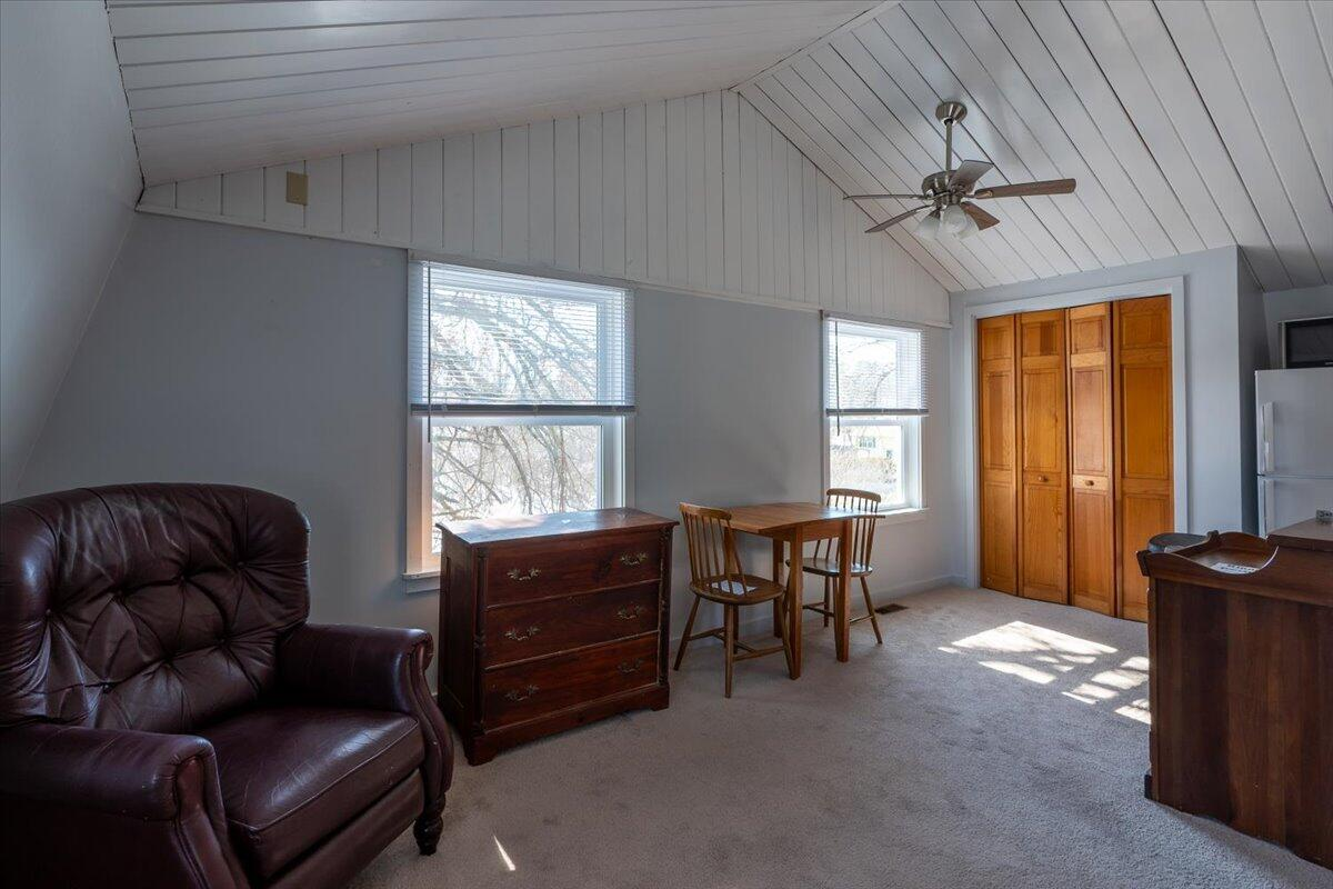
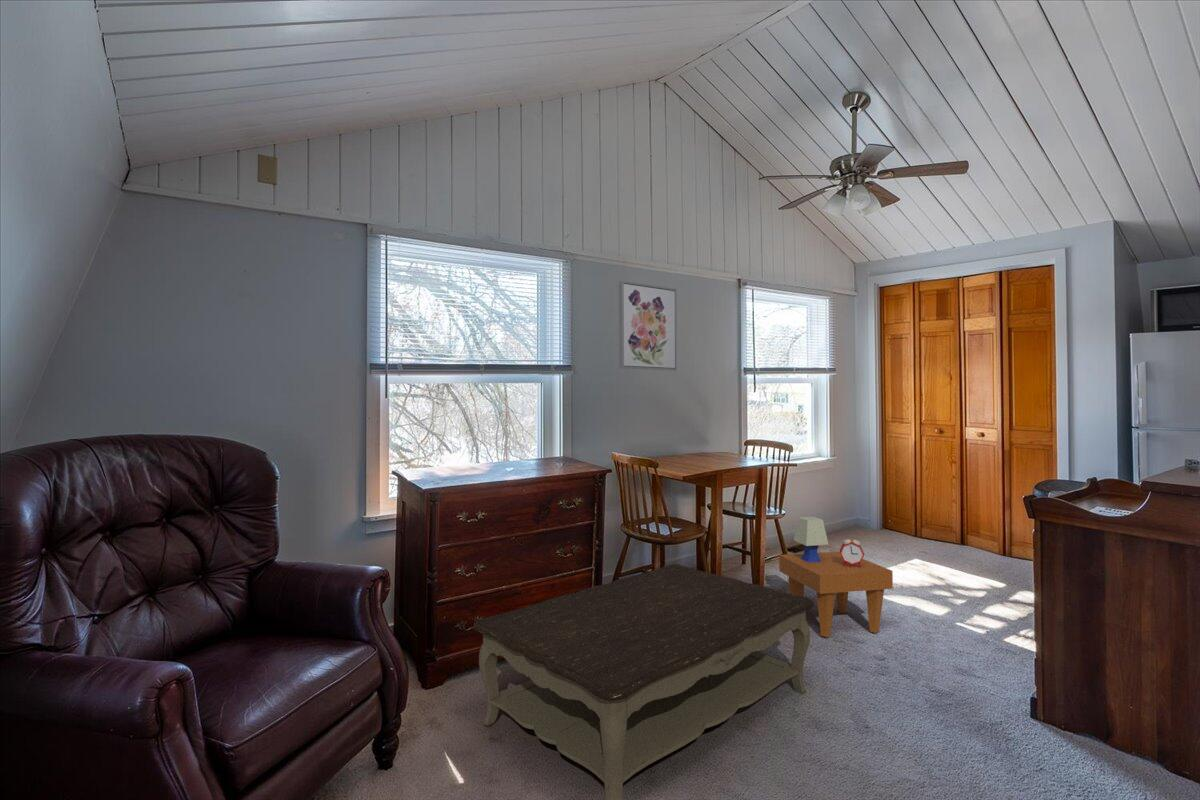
+ wall art (648, 327)
+ coffee table (652, 657)
+ side table (833, 571)
